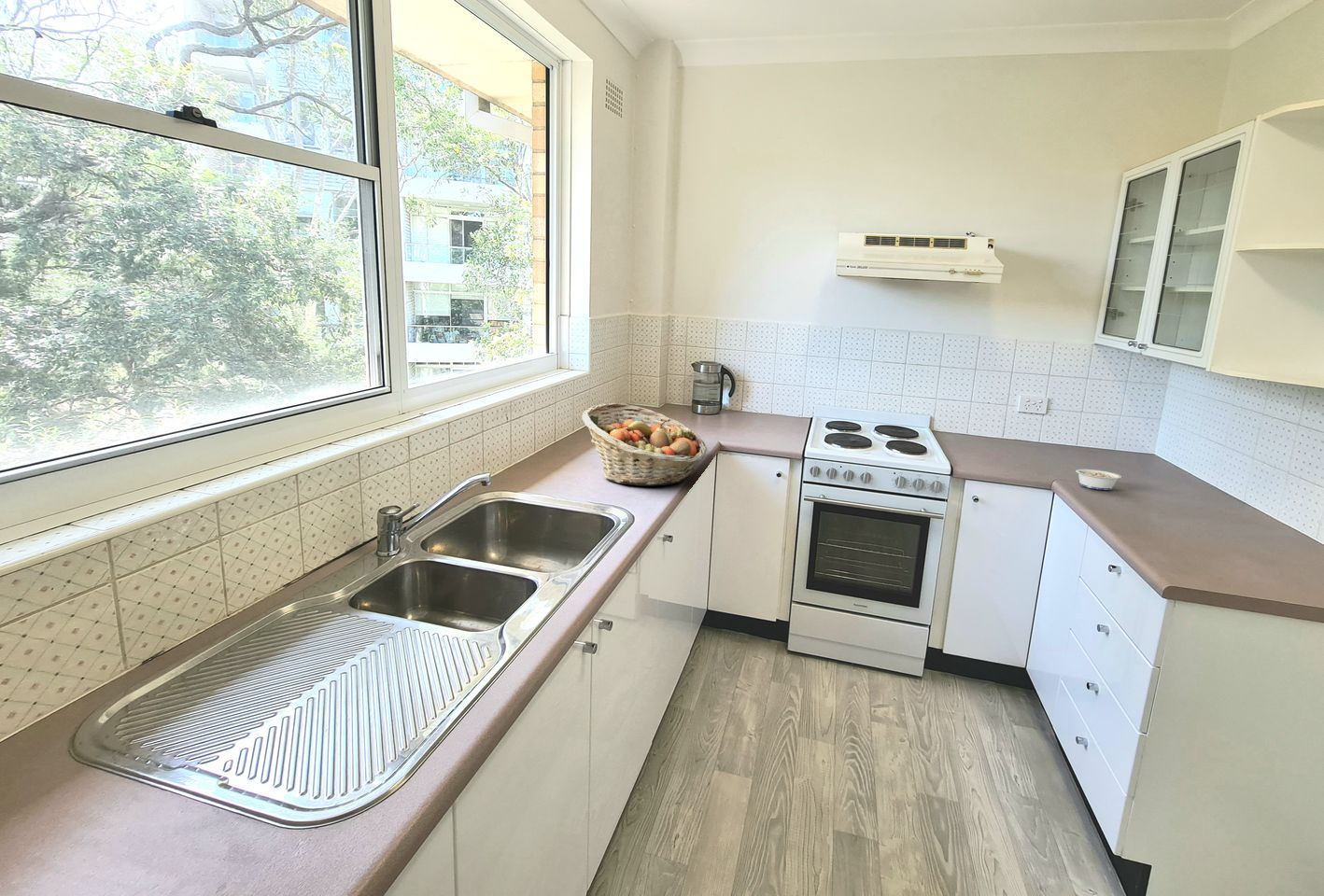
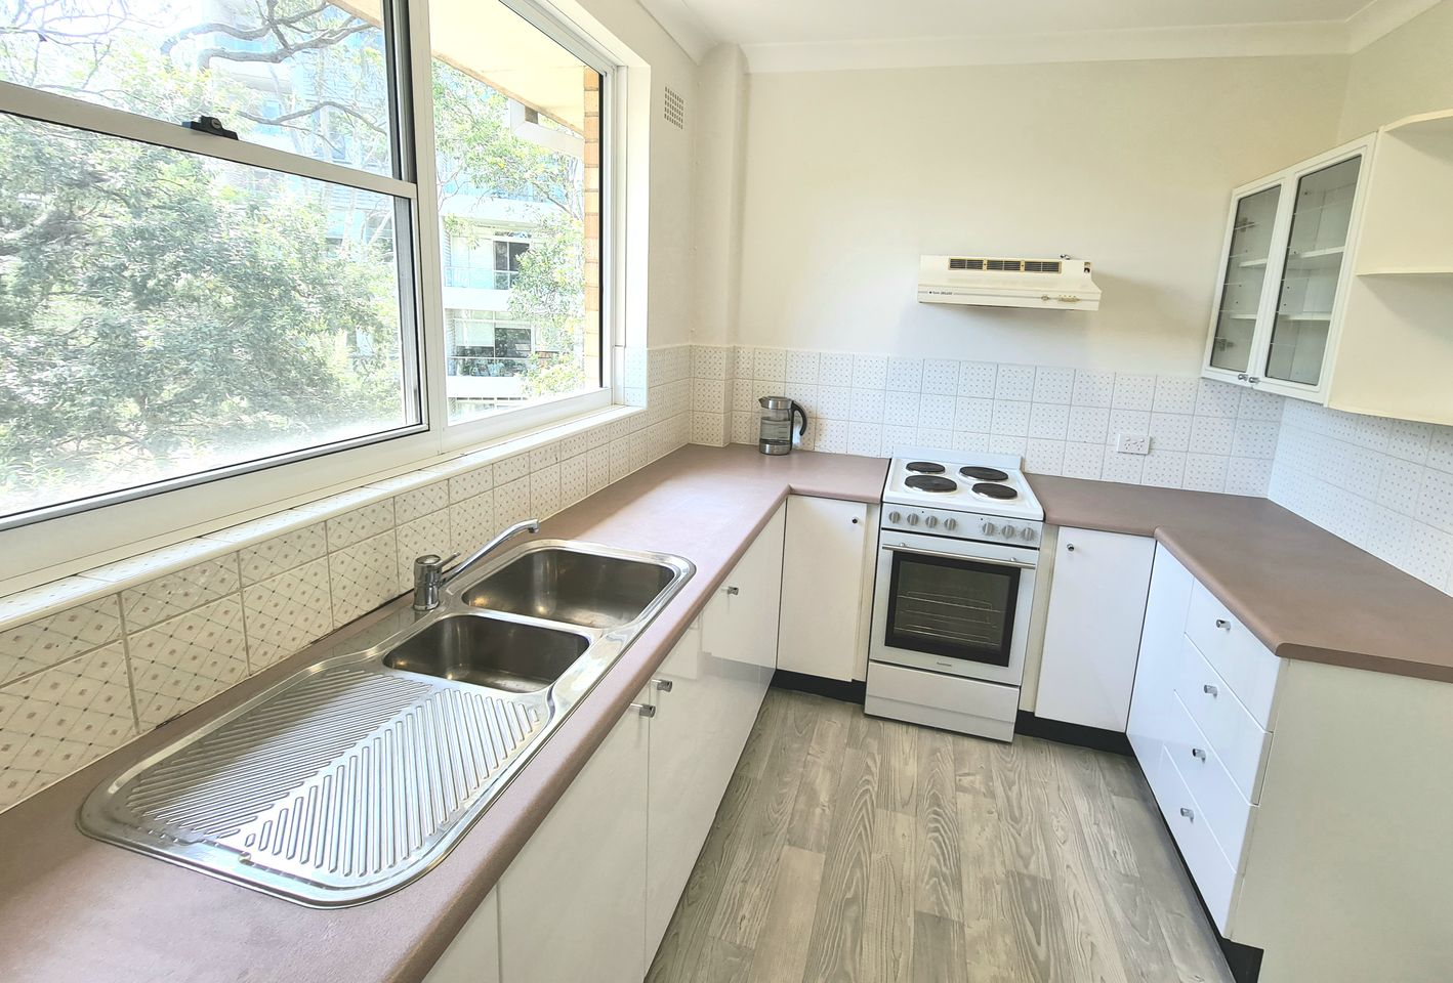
- legume (1095, 478)
- fruit basket (644, 441)
